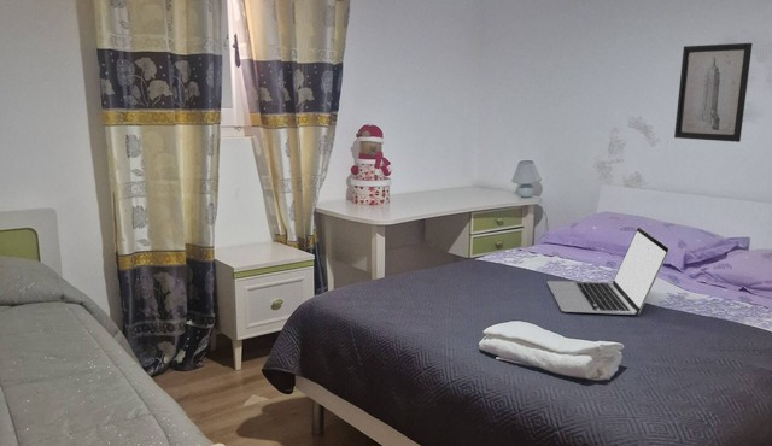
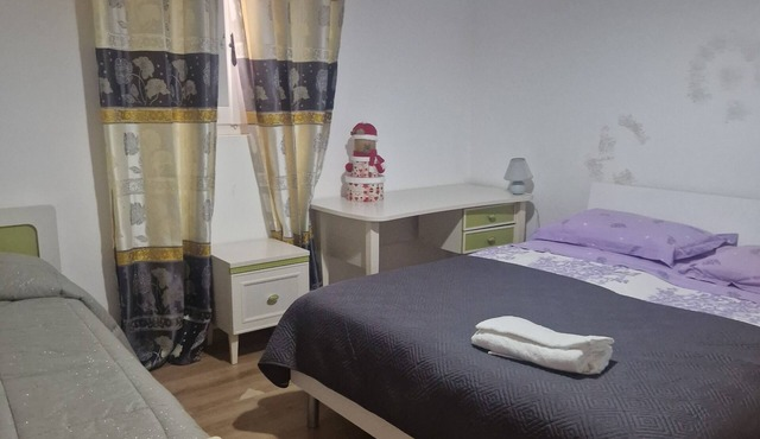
- laptop (602, 282)
- wall art (710, 93)
